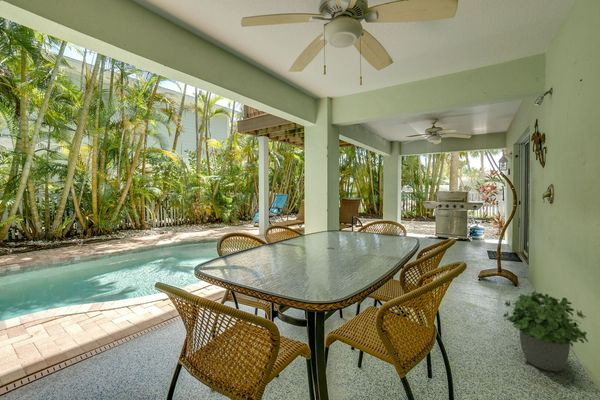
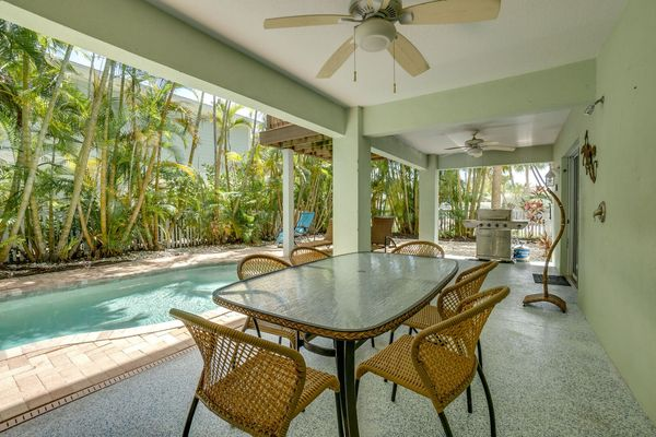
- potted plant (542, 327)
